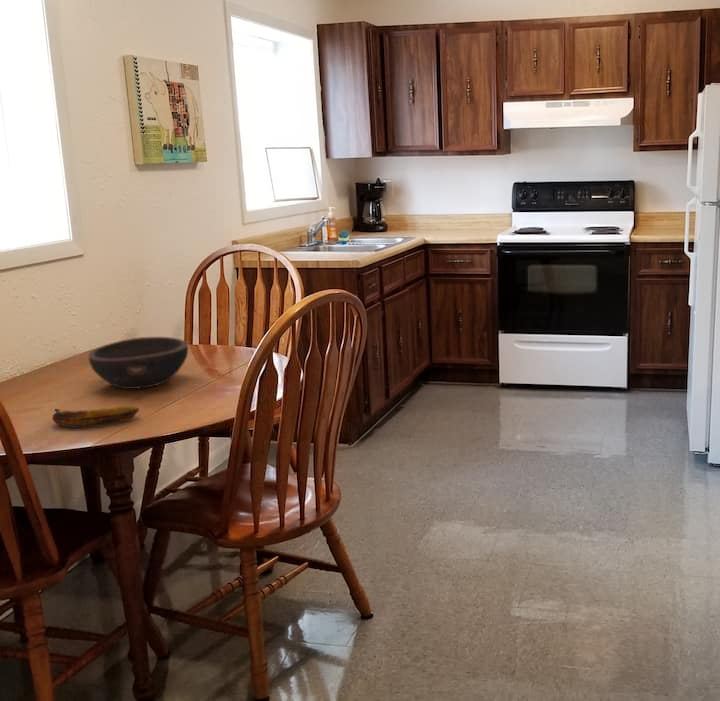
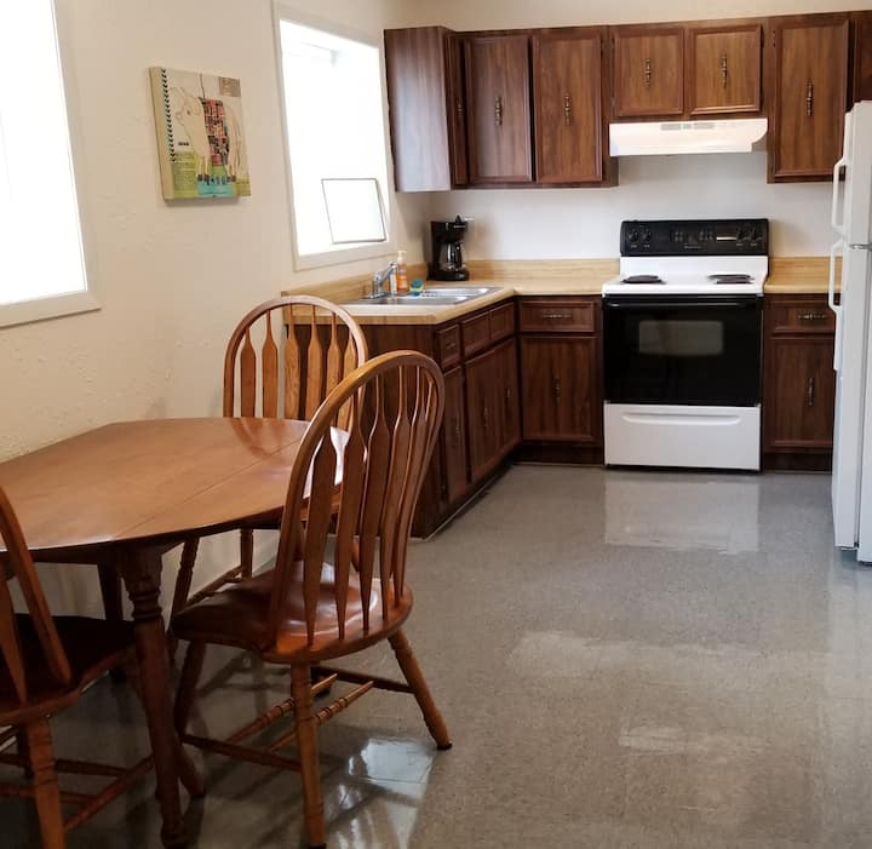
- banana (93, 413)
- bowl (140, 364)
